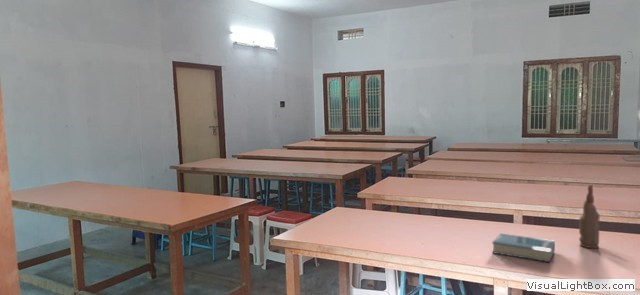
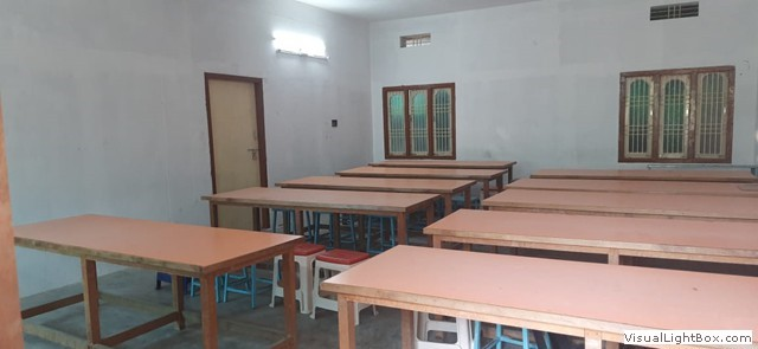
- hardback book (523, 246)
- bottle (590, 215)
